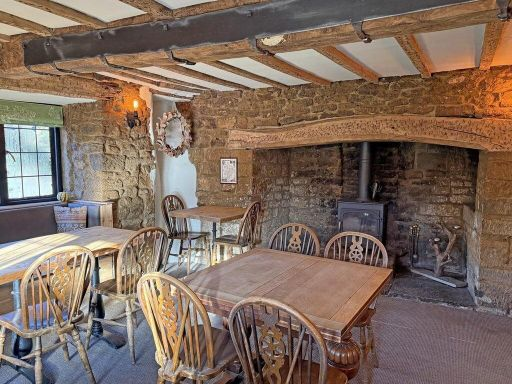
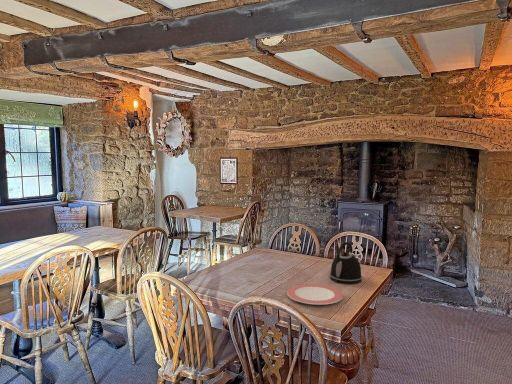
+ plate (314, 295)
+ kettle (345, 260)
